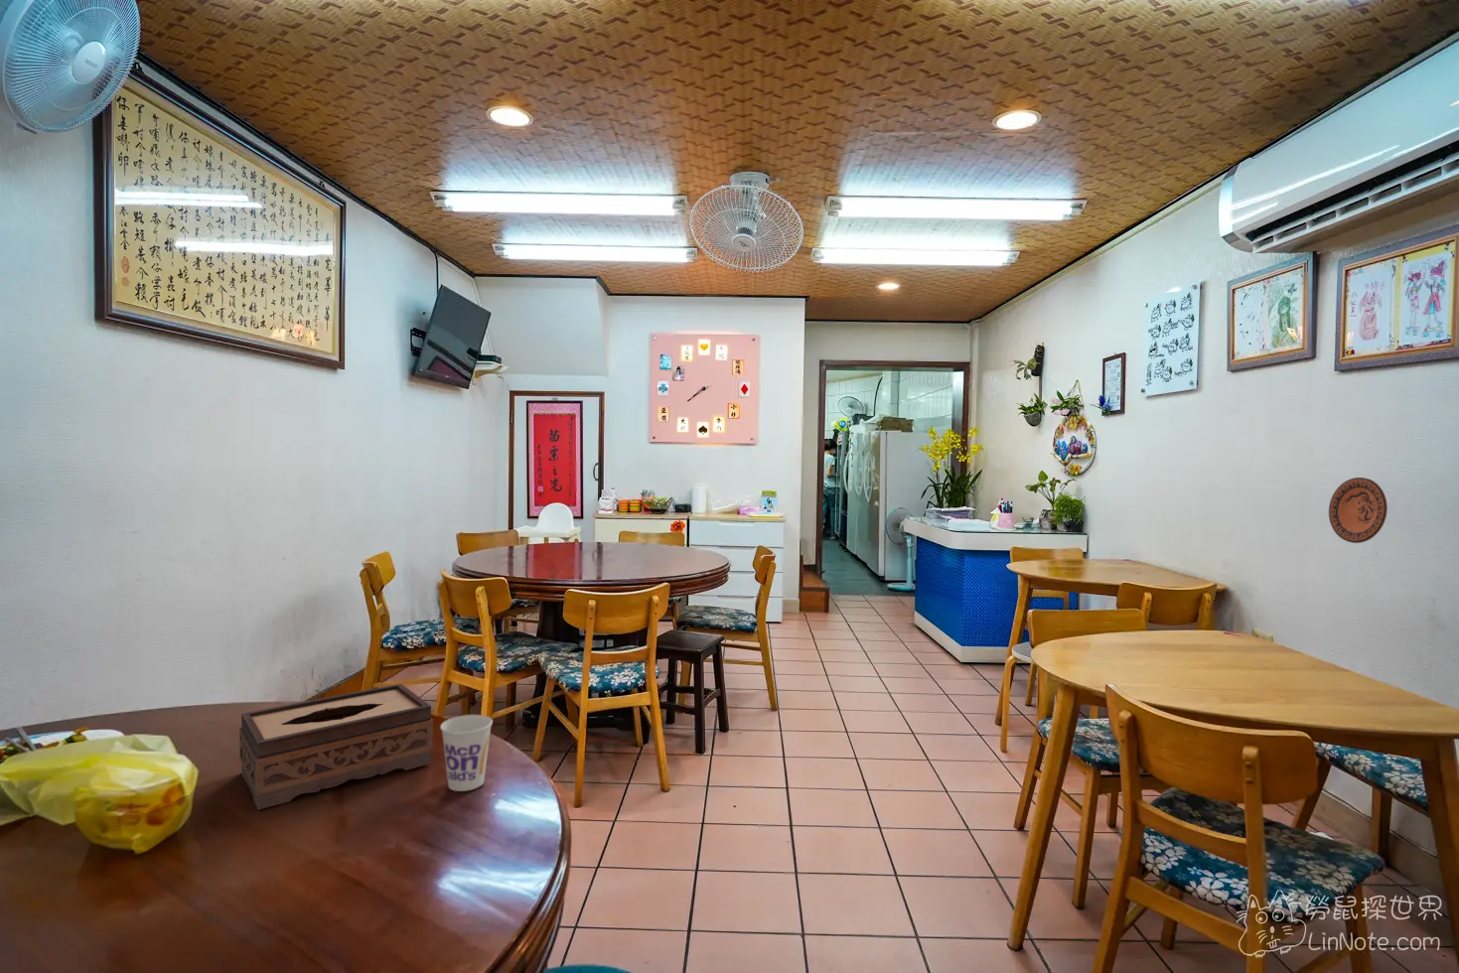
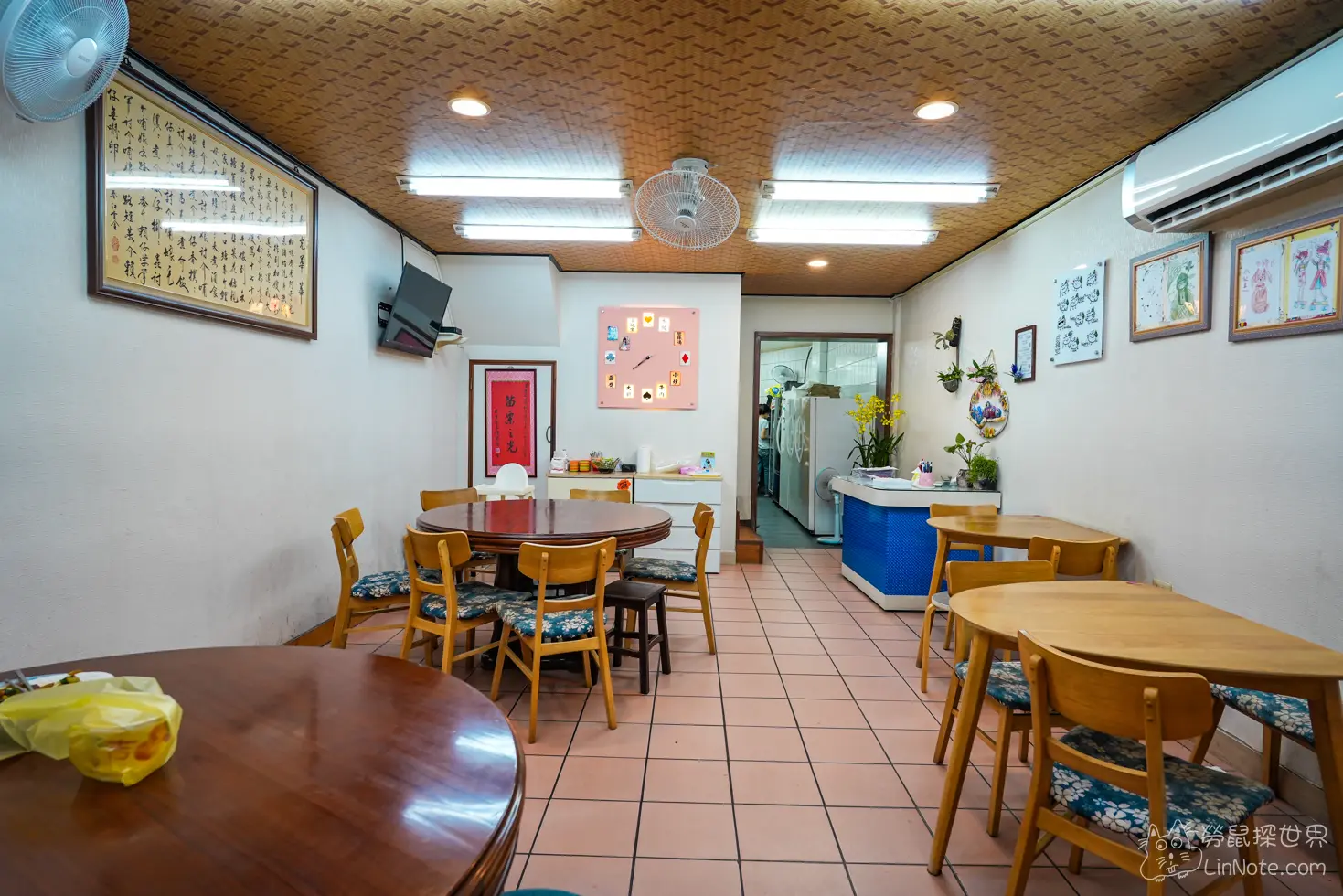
- tissue box (338, 738)
- decorative plate (1358, 509)
- cup (466, 753)
